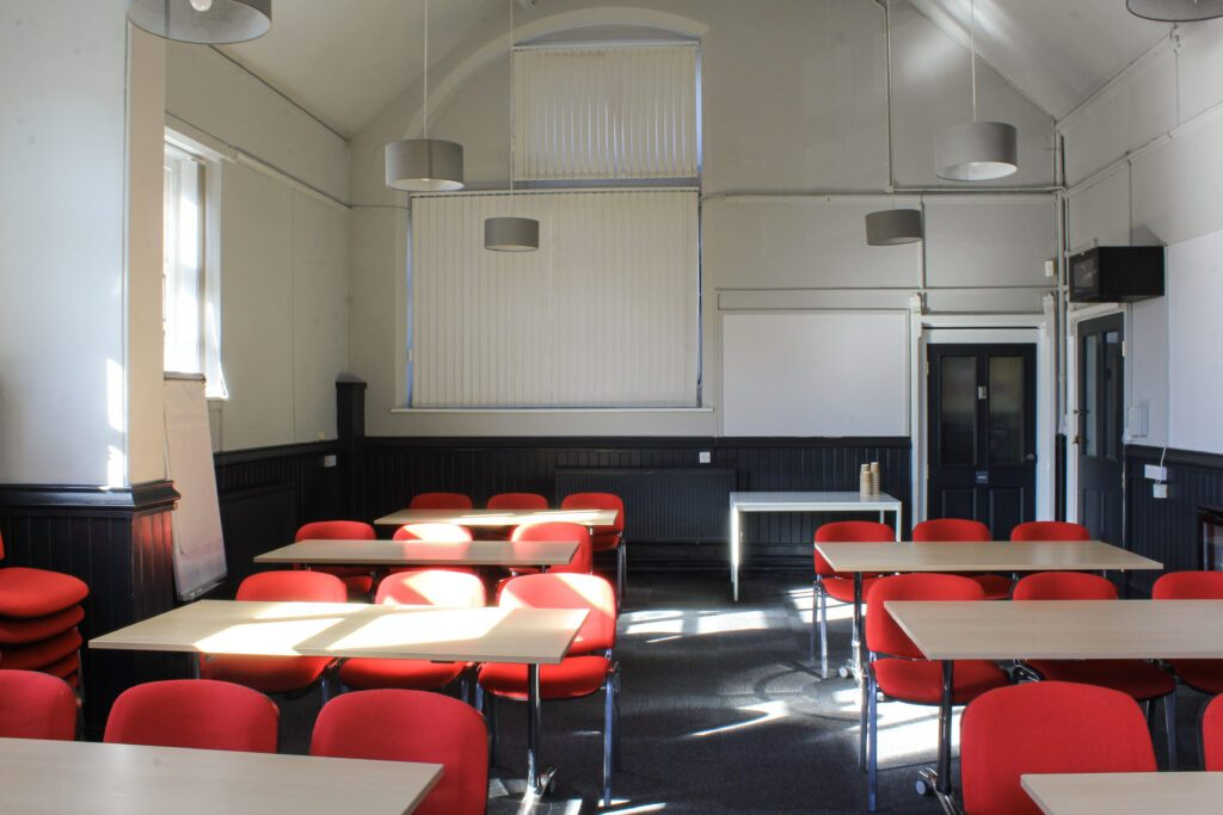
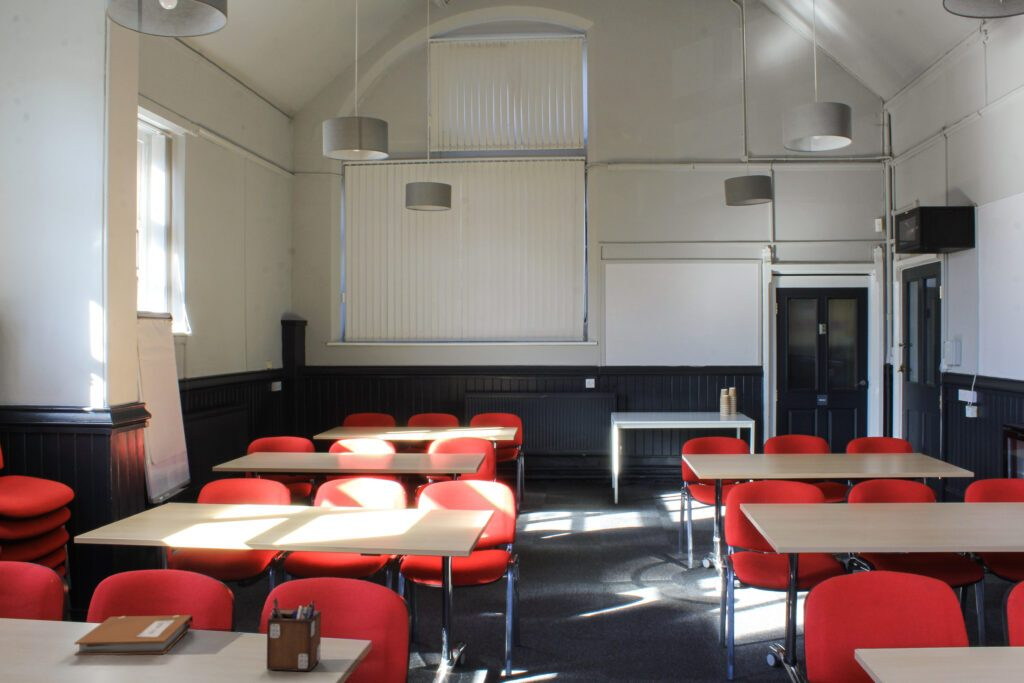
+ desk organizer (294, 629)
+ notebook (139, 633)
